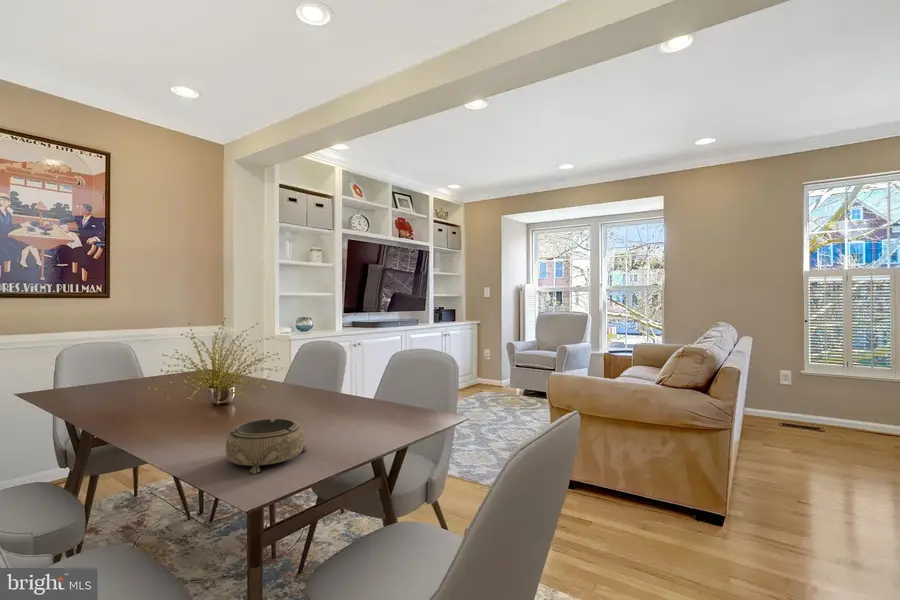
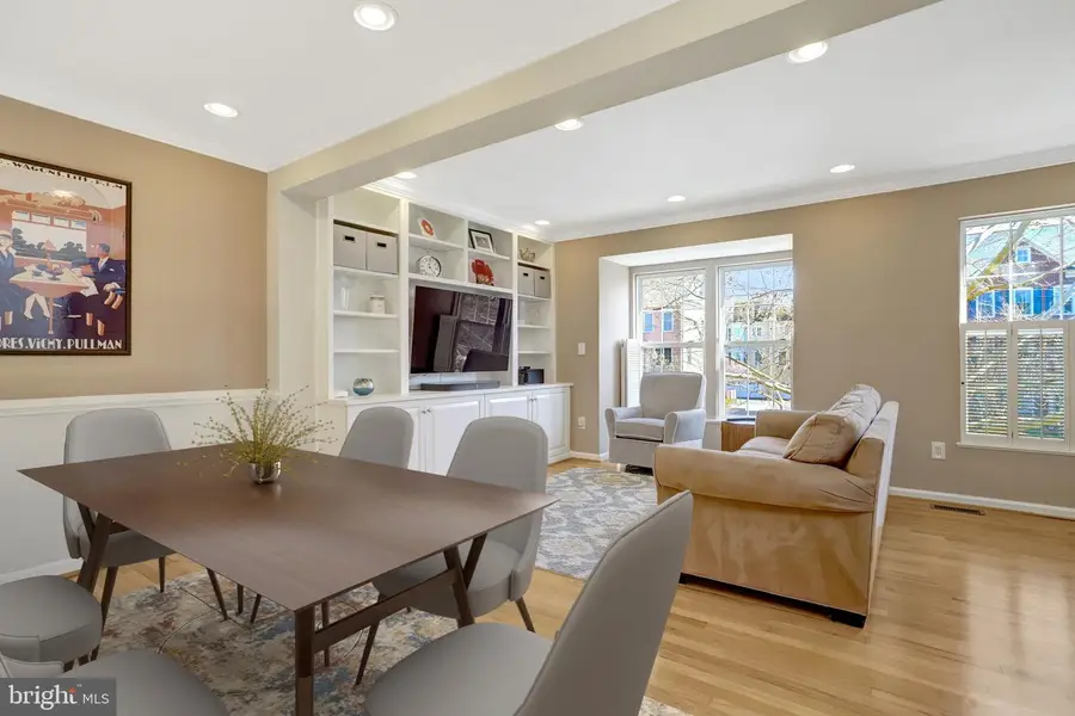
- decorative bowl (265, 443)
